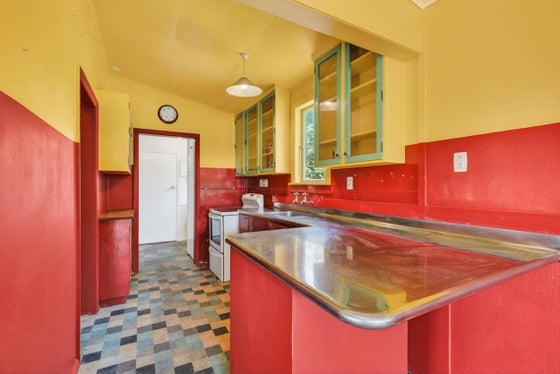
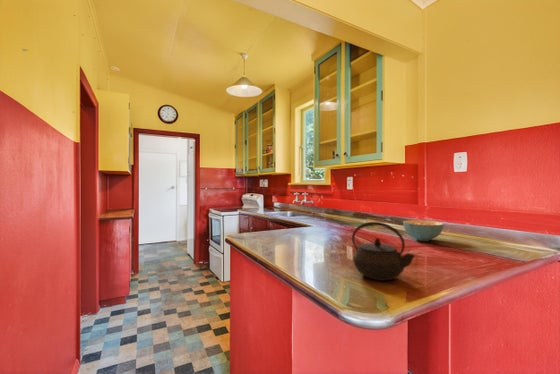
+ cereal bowl (422, 231)
+ kettle (381, 249)
